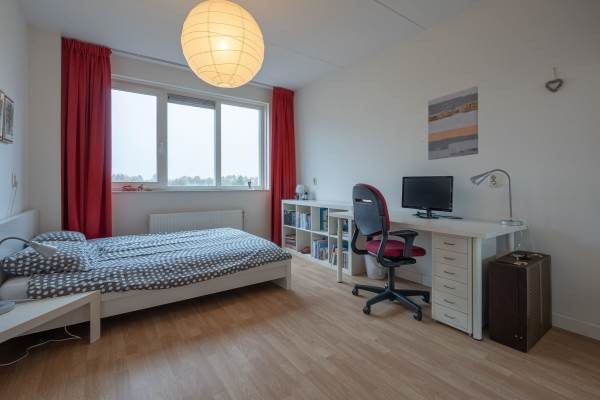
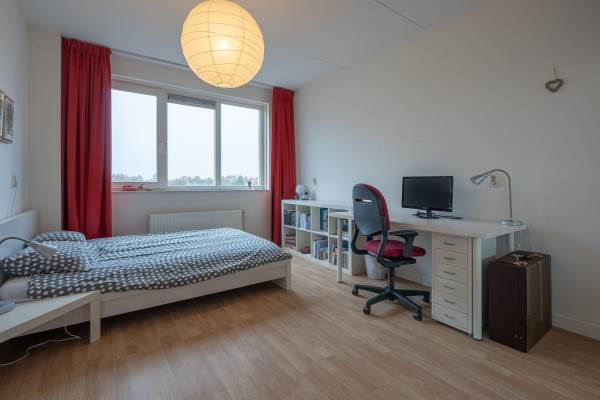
- wall art (451, 125)
